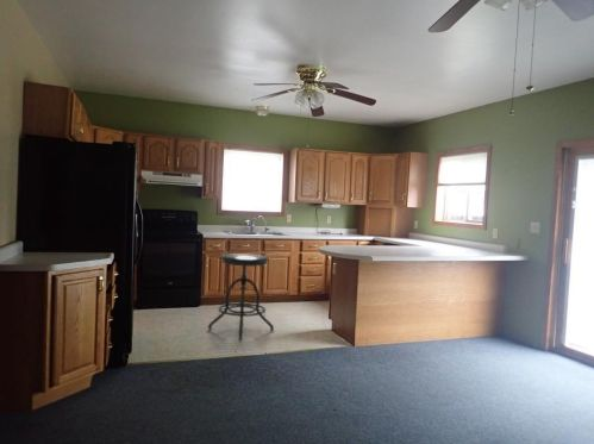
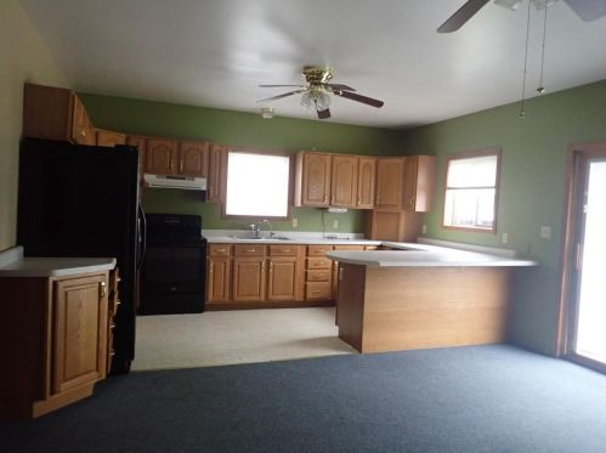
- stool (243, 293)
